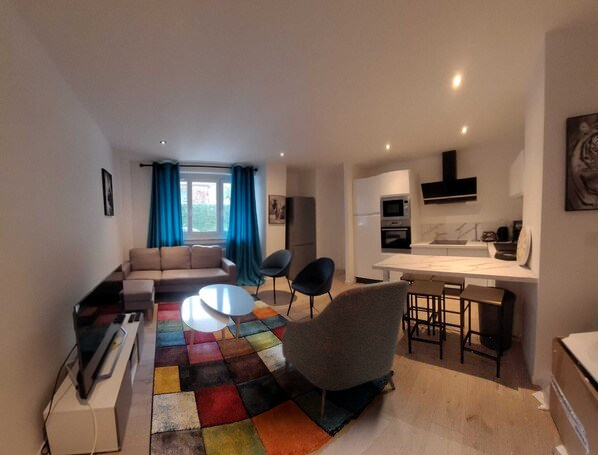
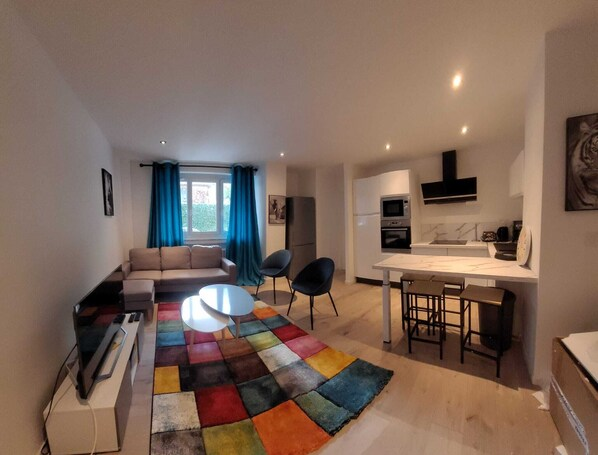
- armchair (343, 328)
